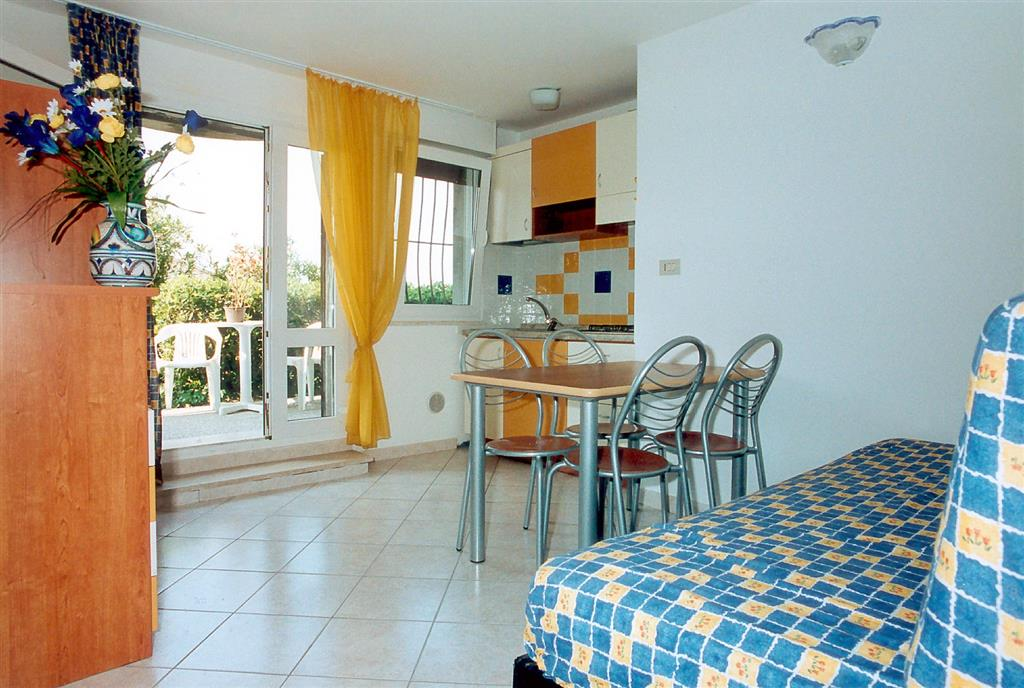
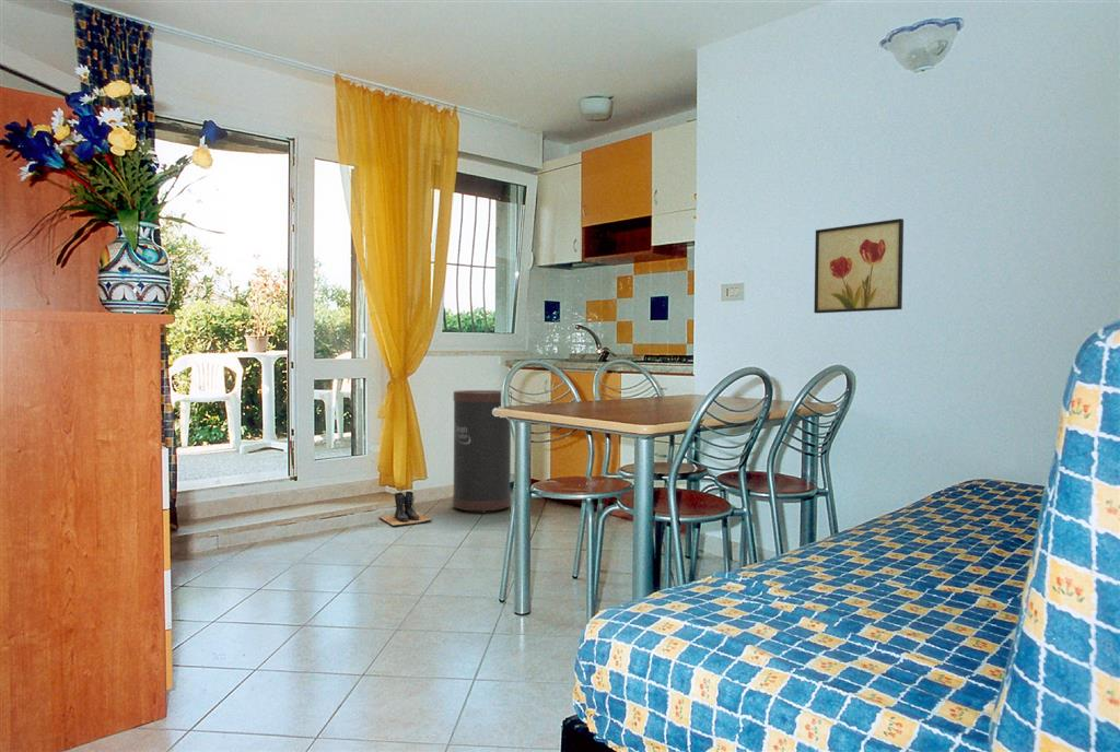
+ boots (405, 506)
+ wall art (858, 268)
+ trash can (481, 449)
